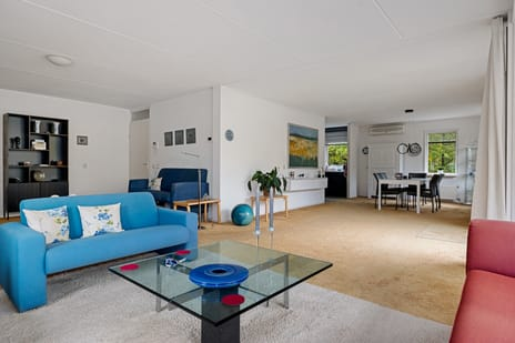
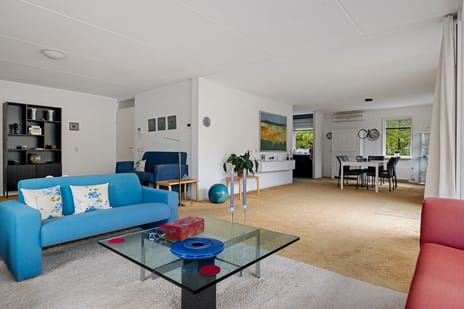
+ tissue box (185, 227)
